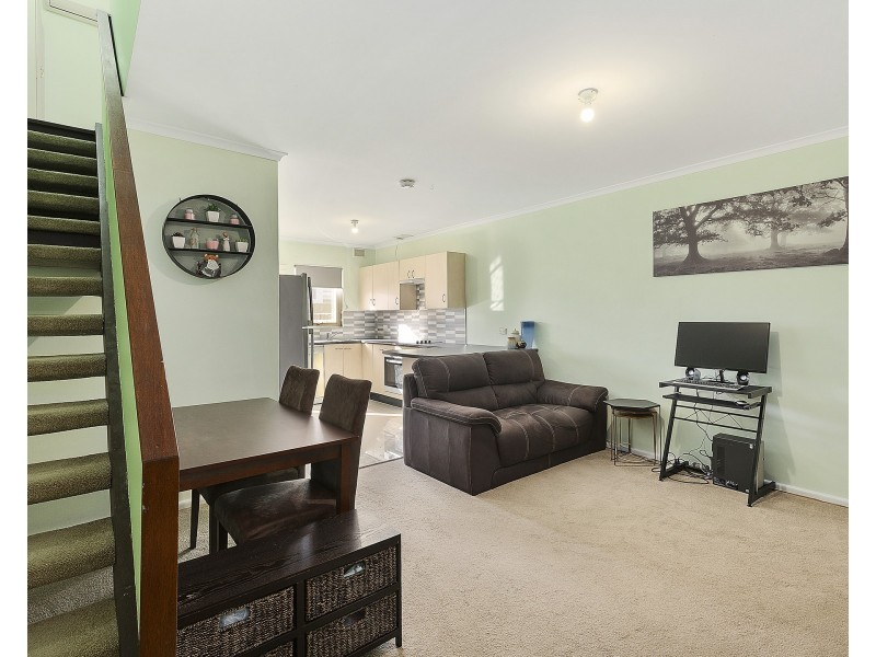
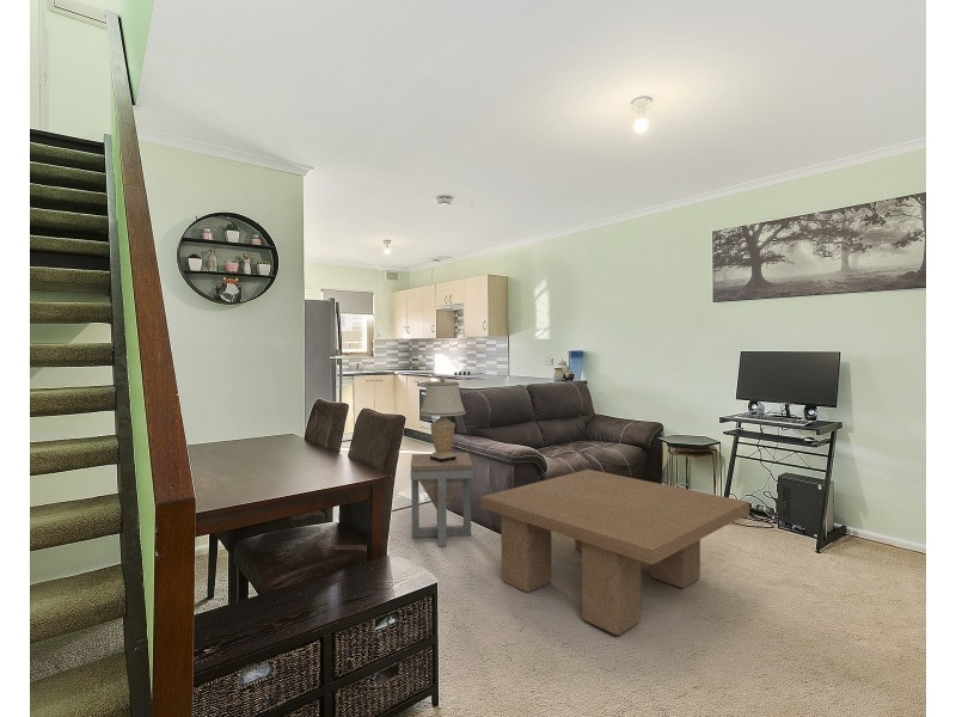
+ coffee table (612, 541)
+ table lamp (442, 417)
+ side table (441, 496)
